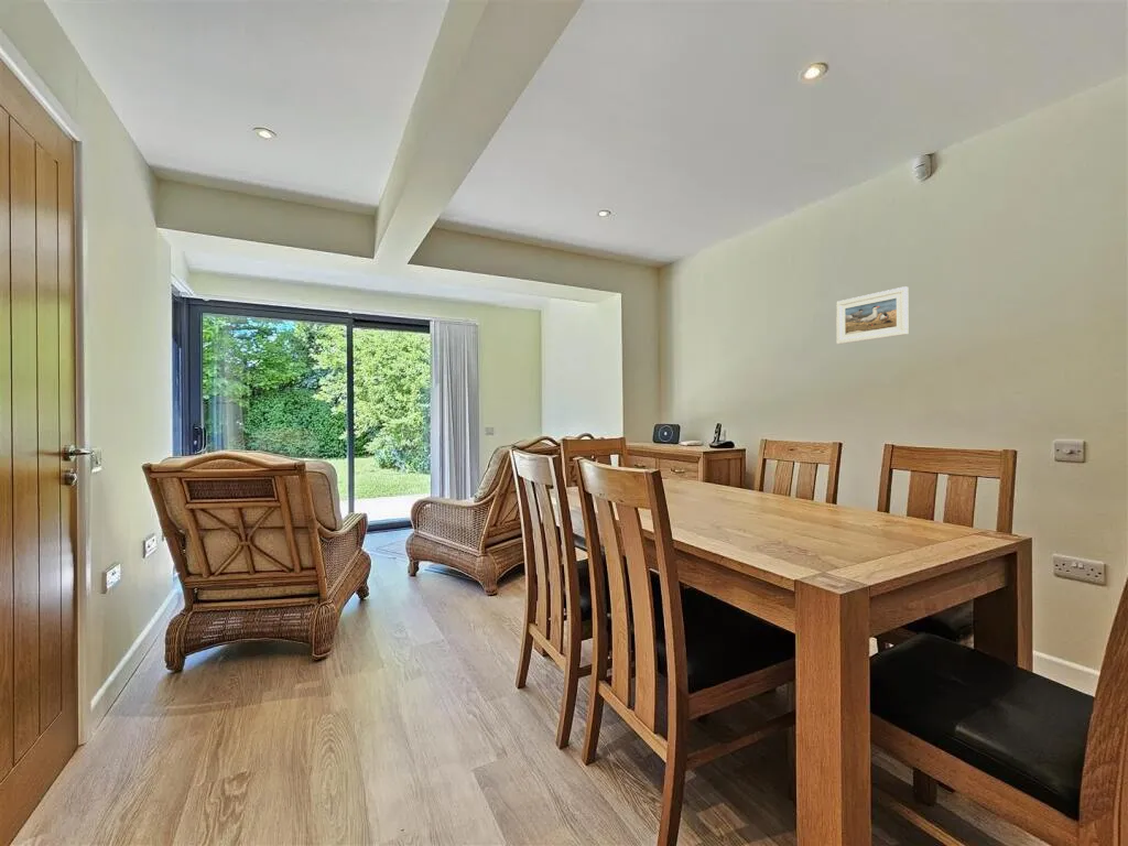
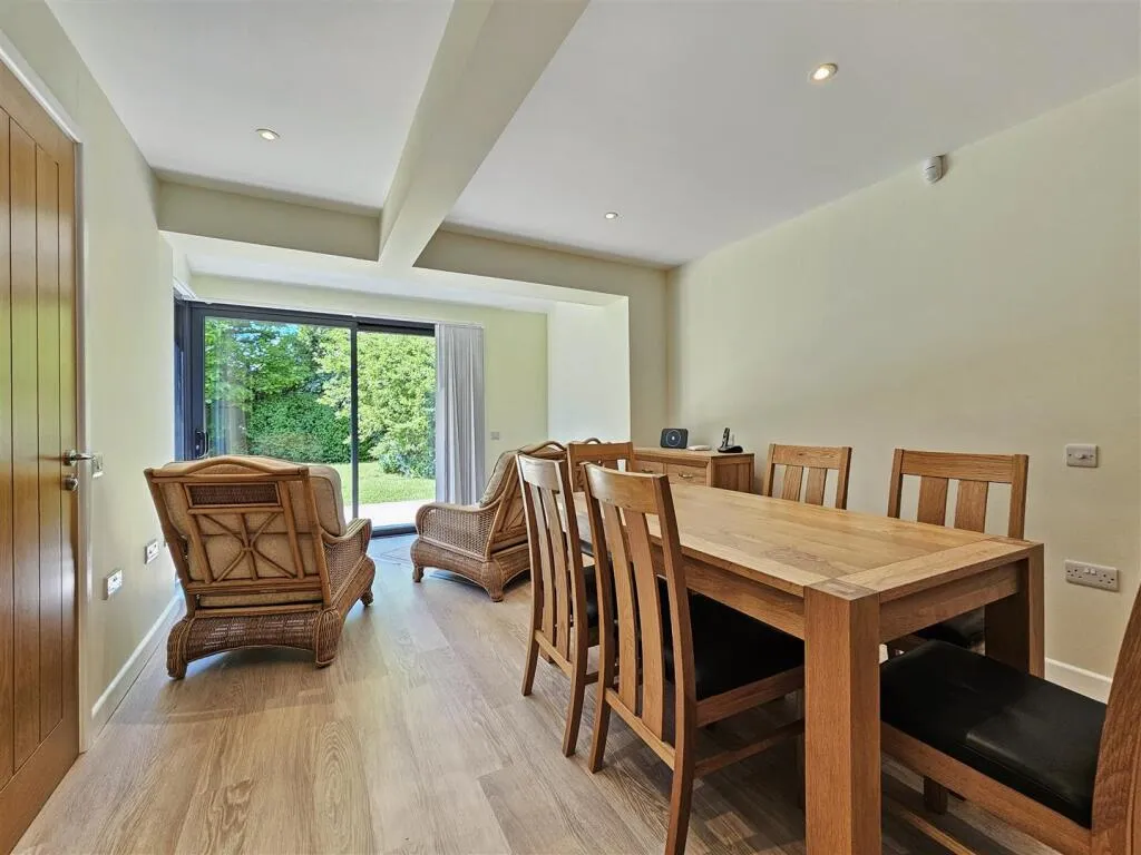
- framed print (870, 316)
